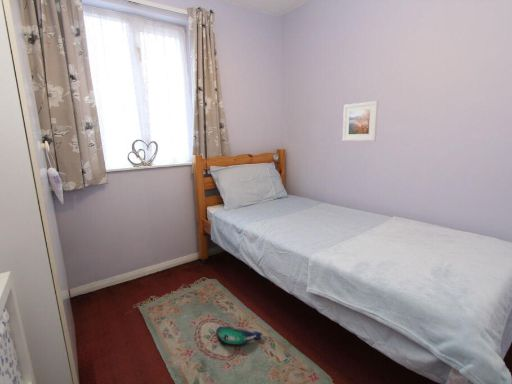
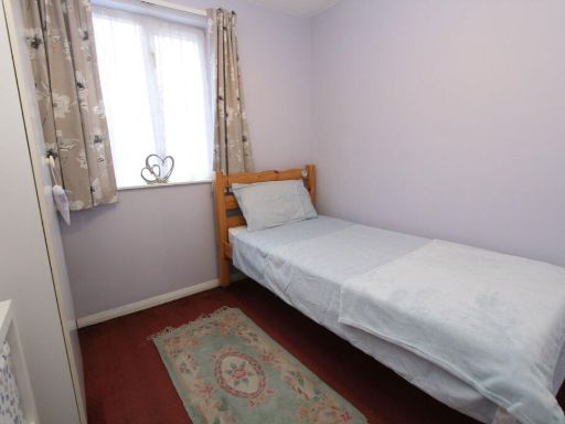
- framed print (359, 122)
- plush toy (236, 333)
